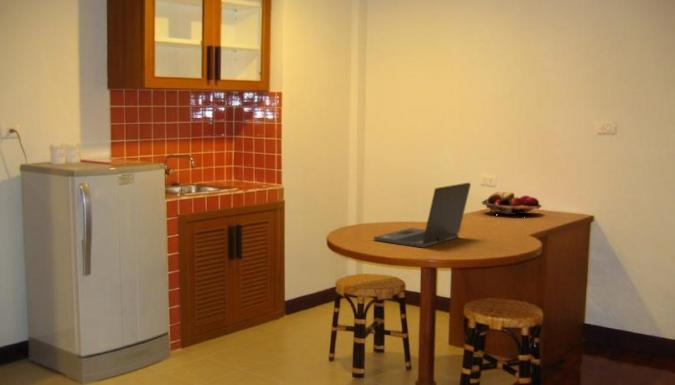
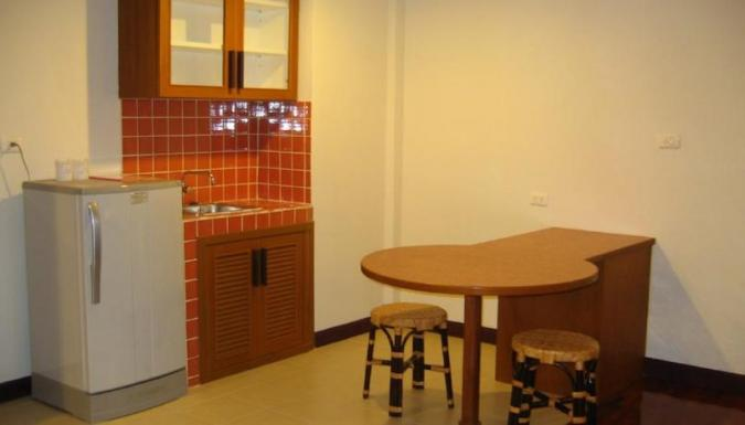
- laptop (429, 212)
- fruit basket (511, 203)
